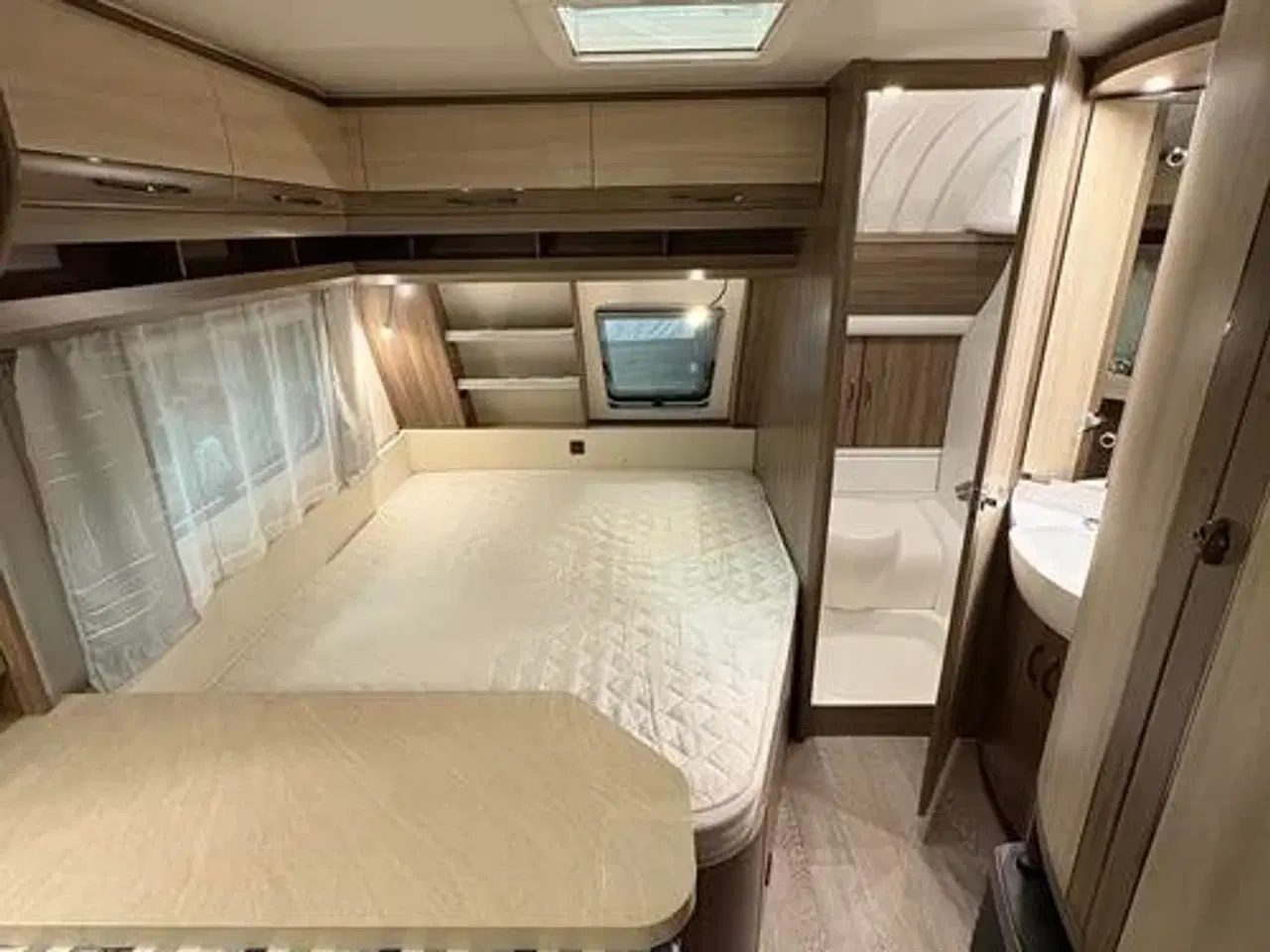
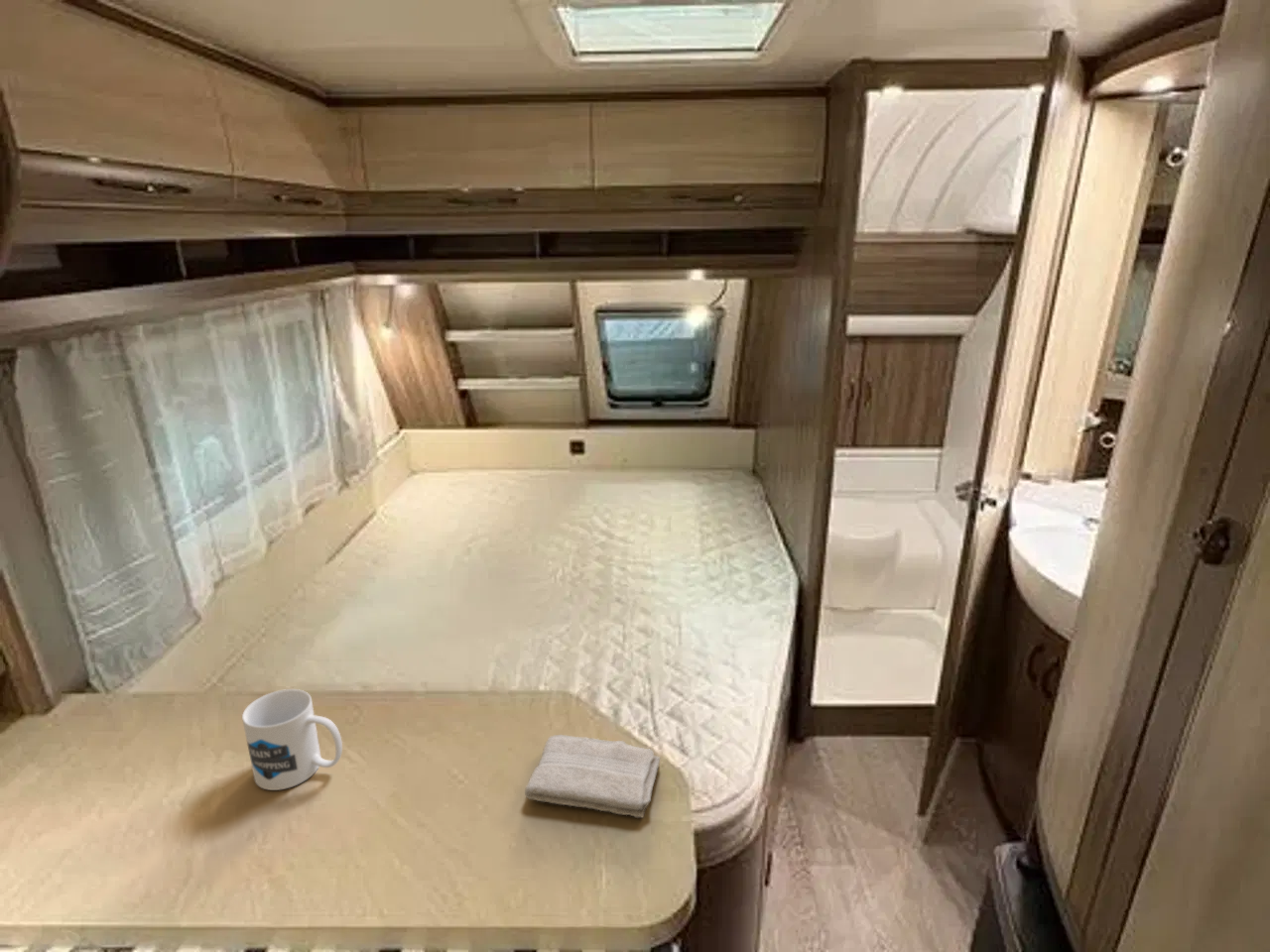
+ mug (292, 740)
+ washcloth (594, 773)
